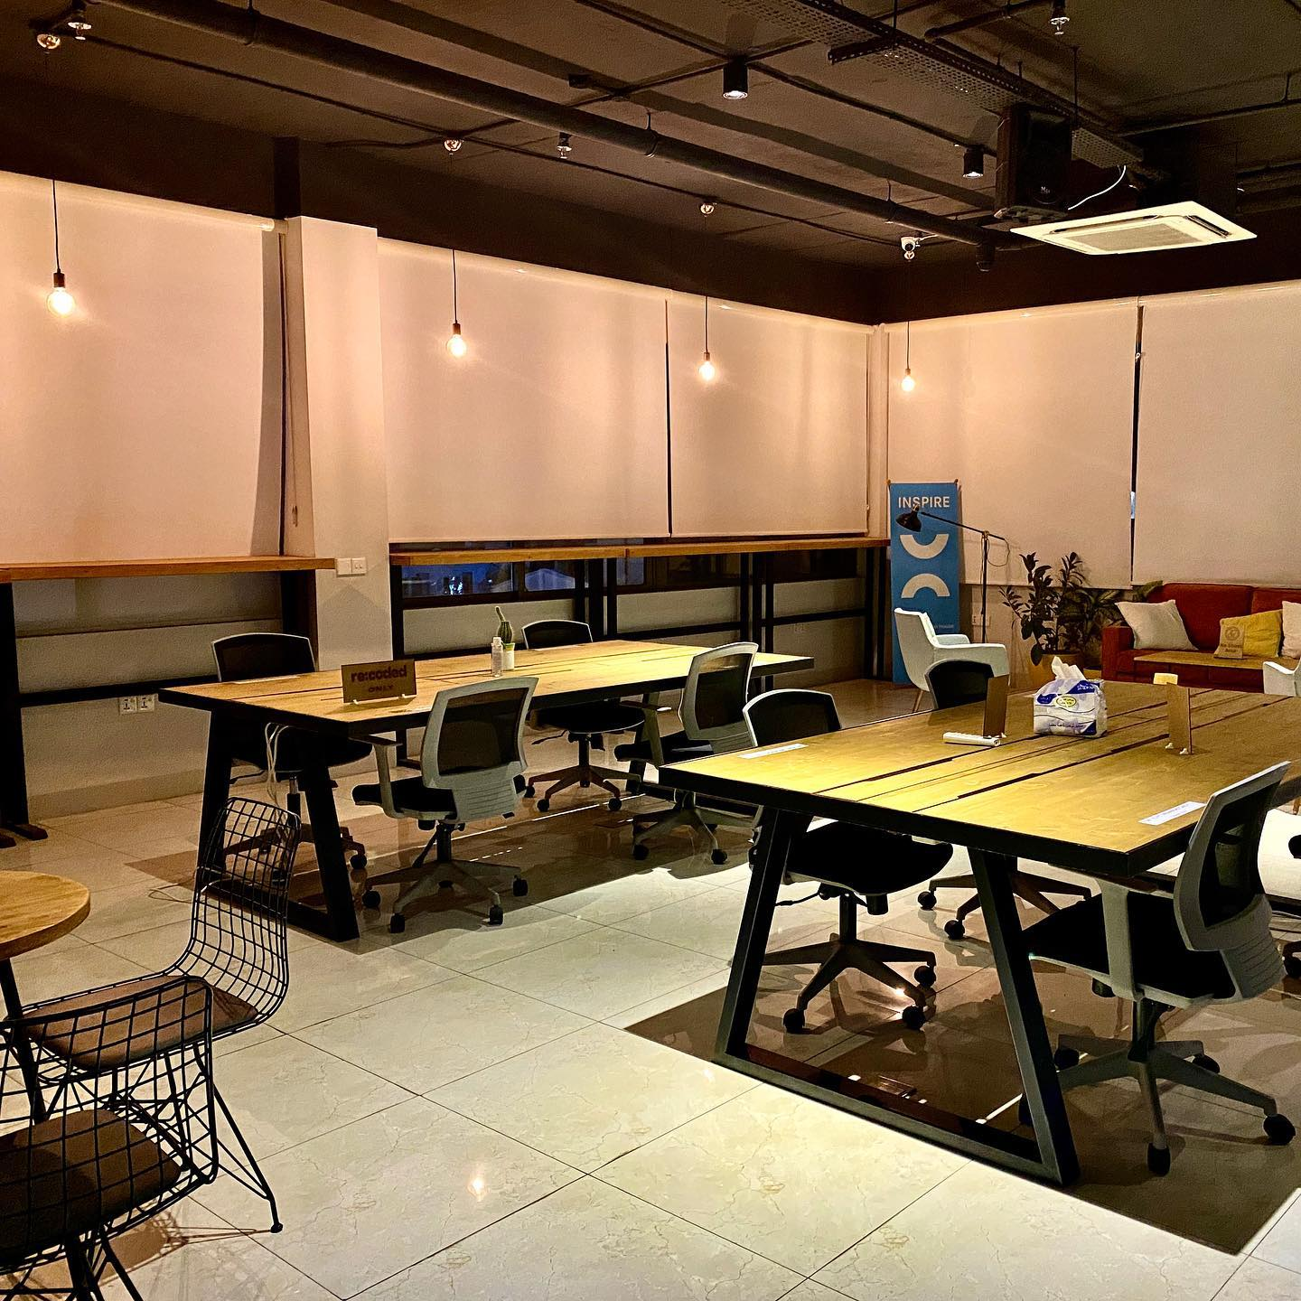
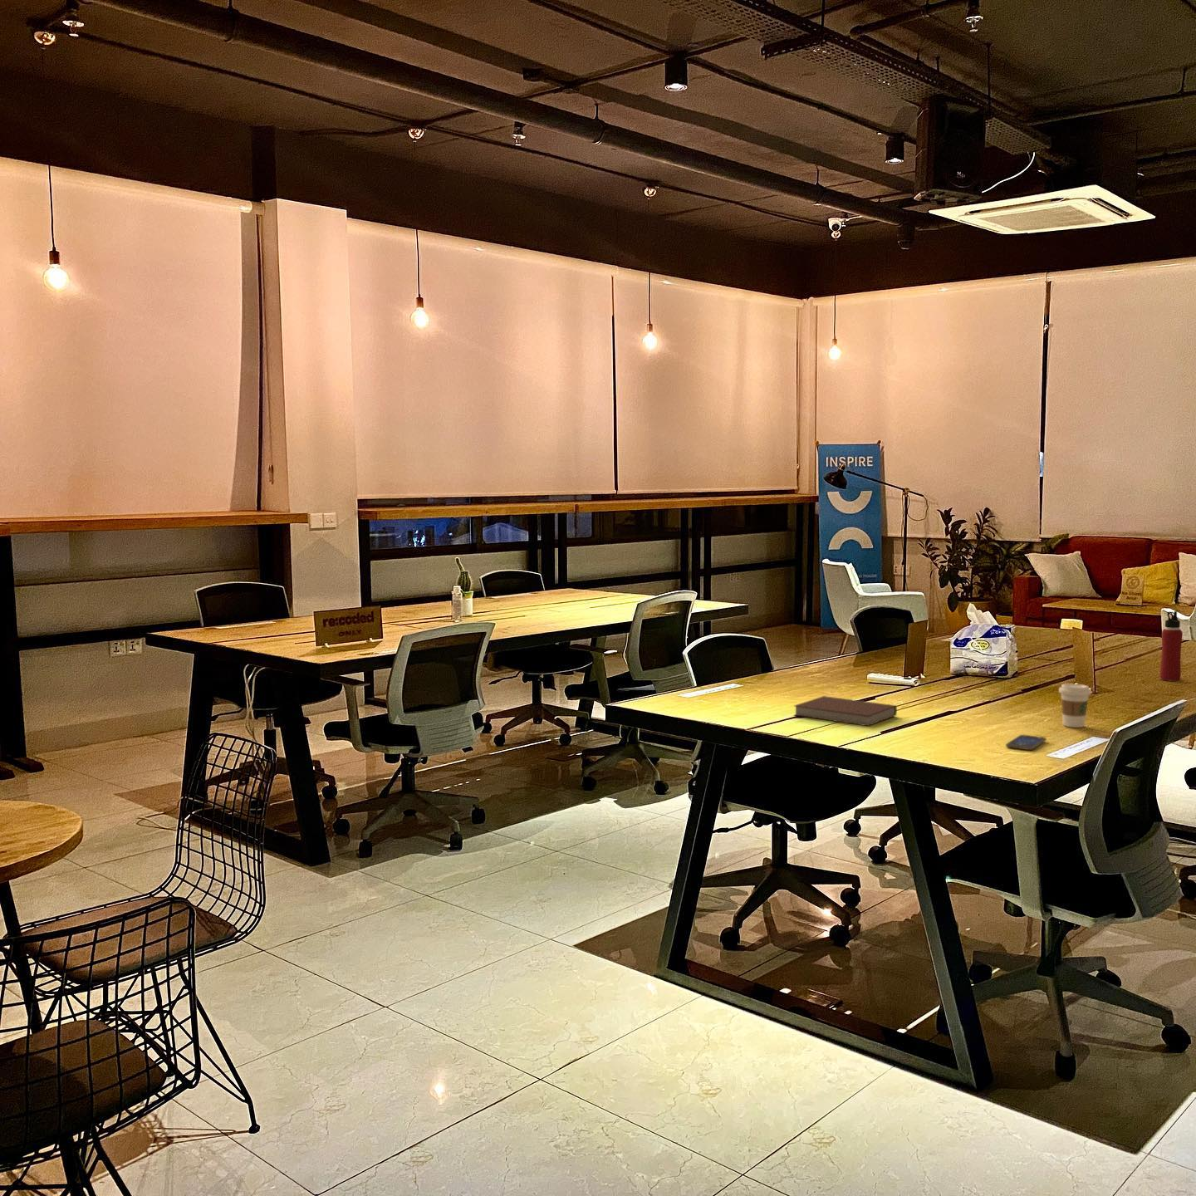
+ notebook (844, 710)
+ smartphone (1026, 741)
+ water bottle (1171, 645)
+ coffee cup (1074, 705)
